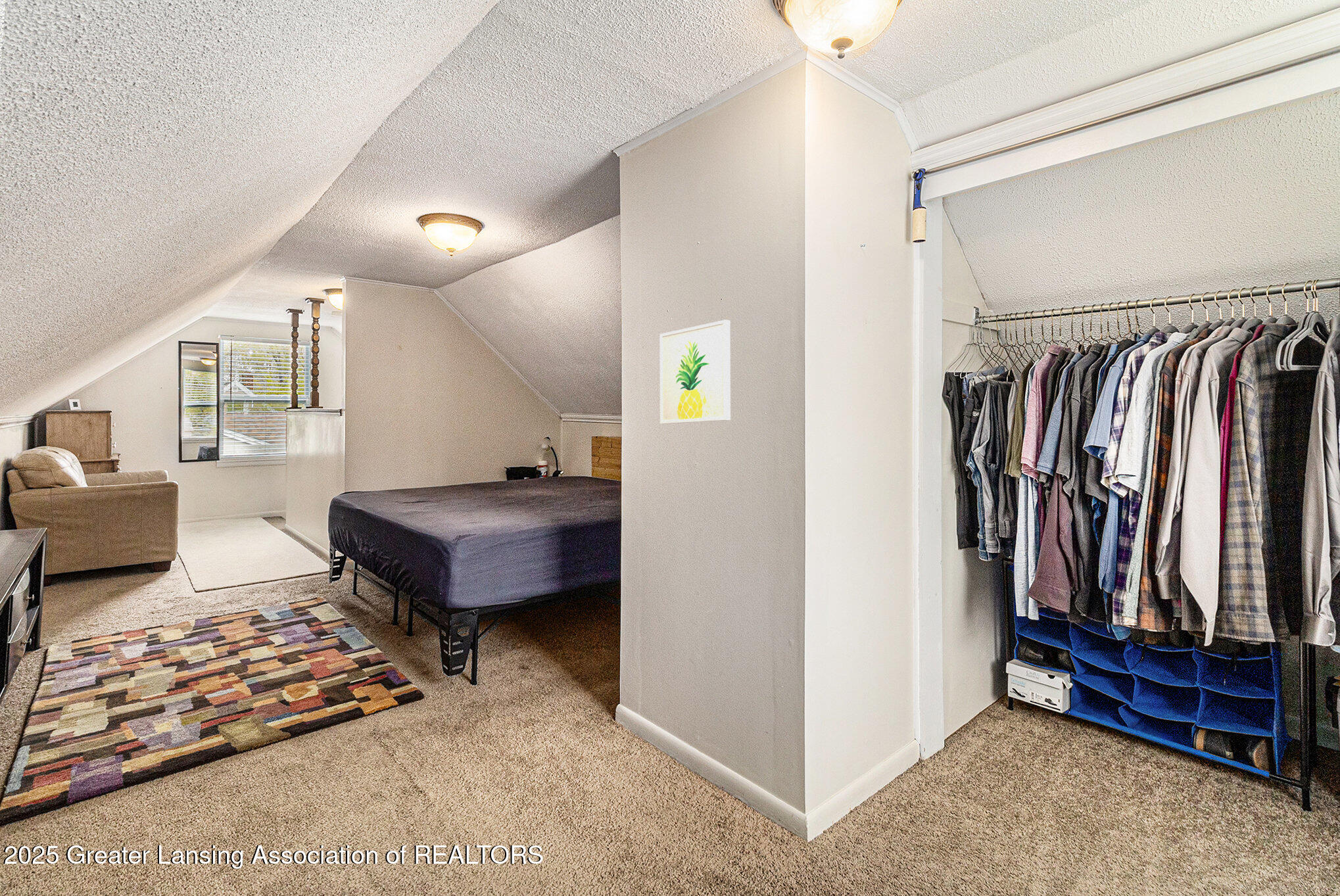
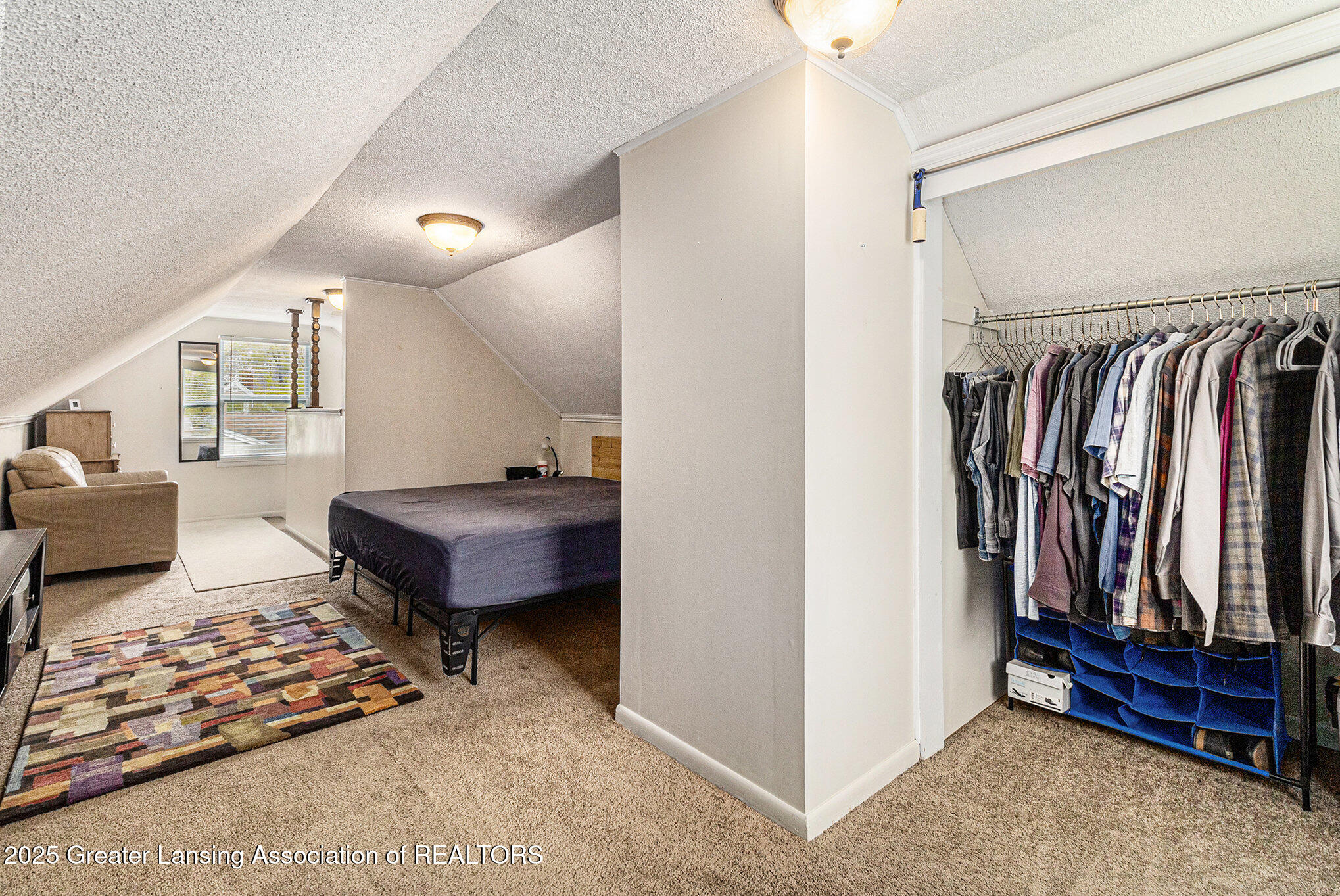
- wall art (693, 375)
